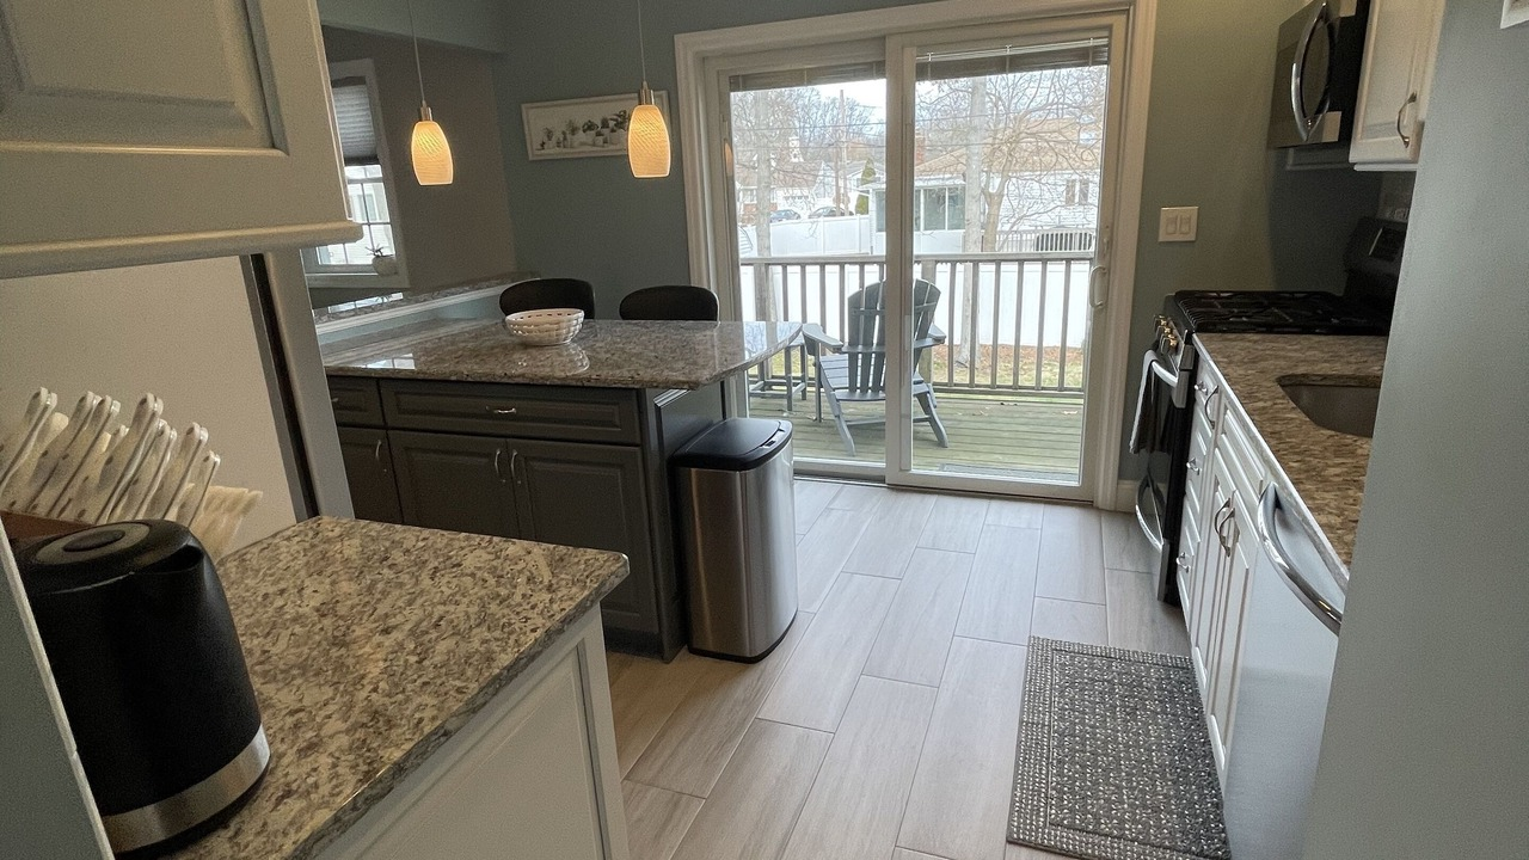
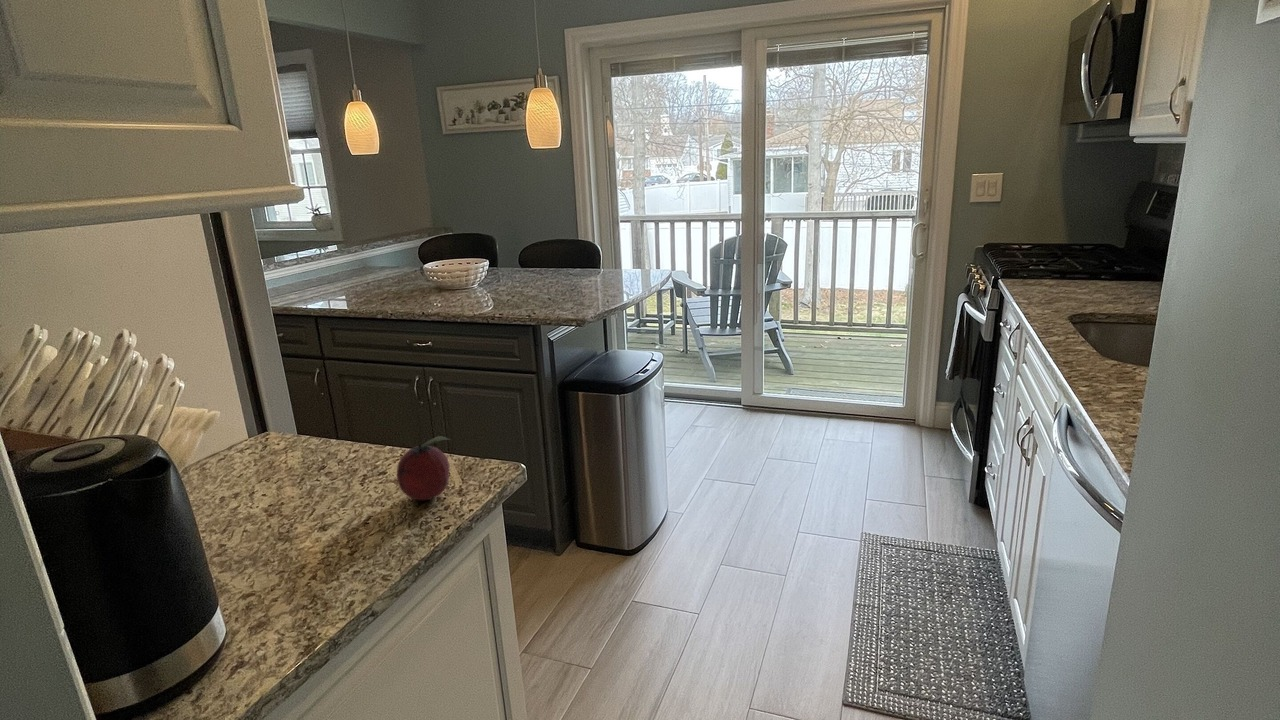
+ fruit (425, 467)
